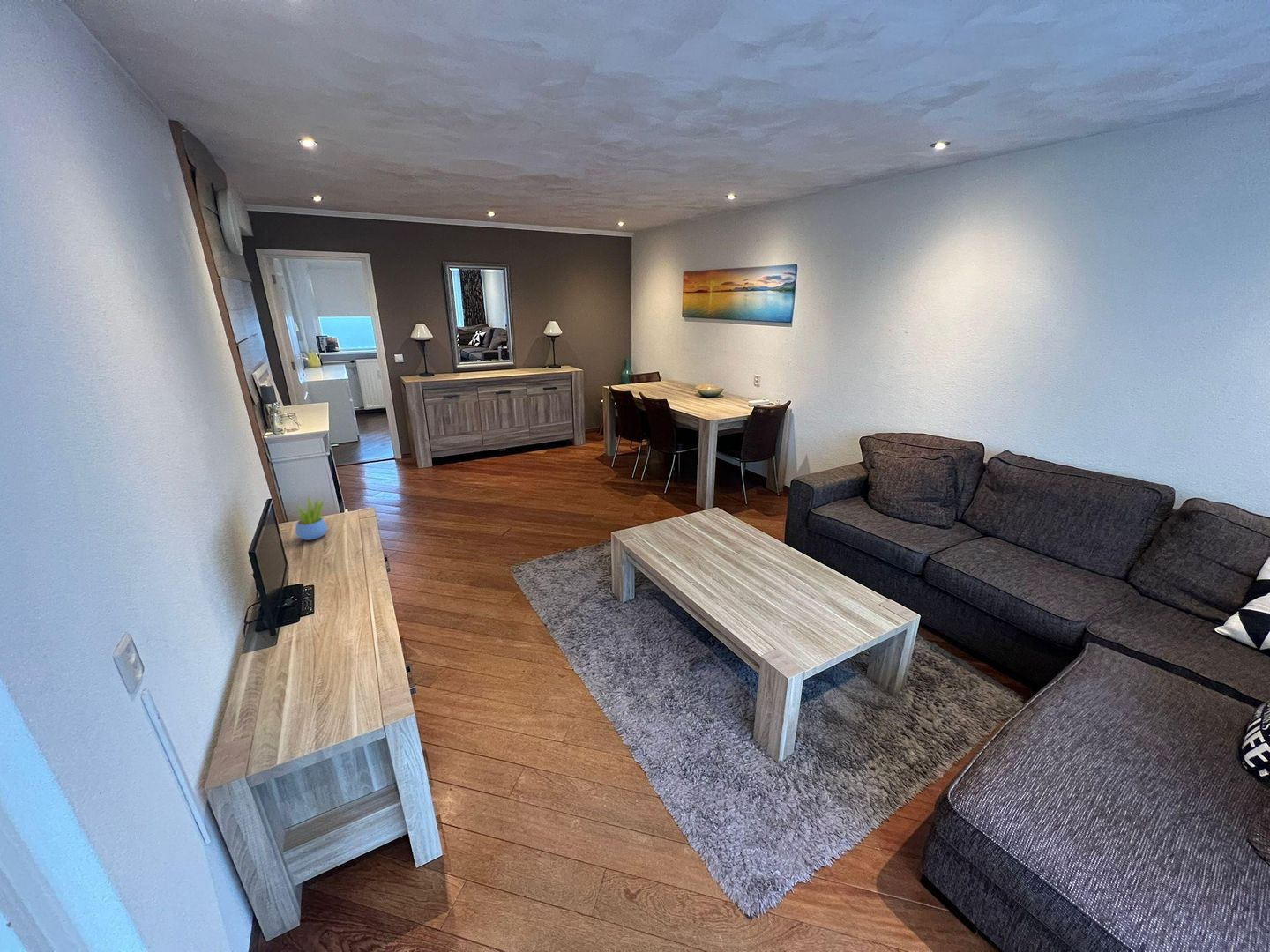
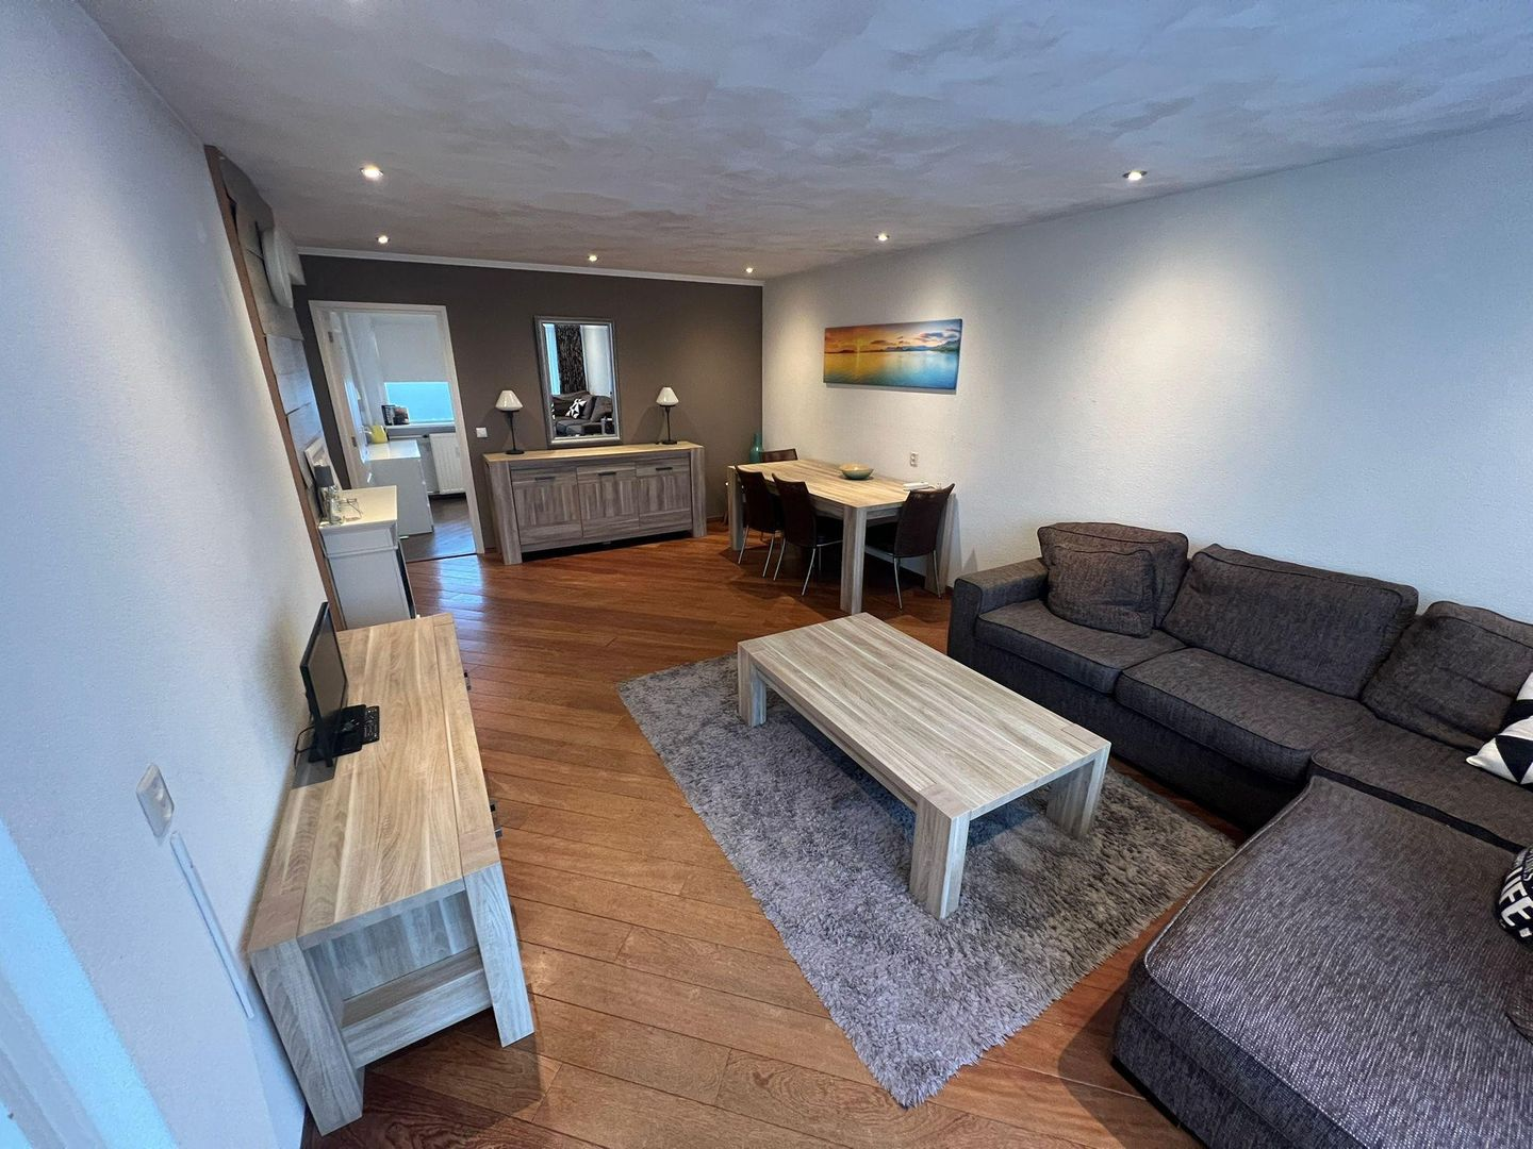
- succulent plant (310, 517)
